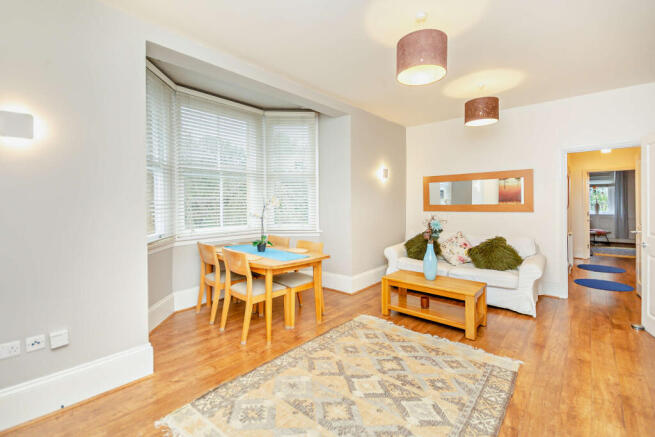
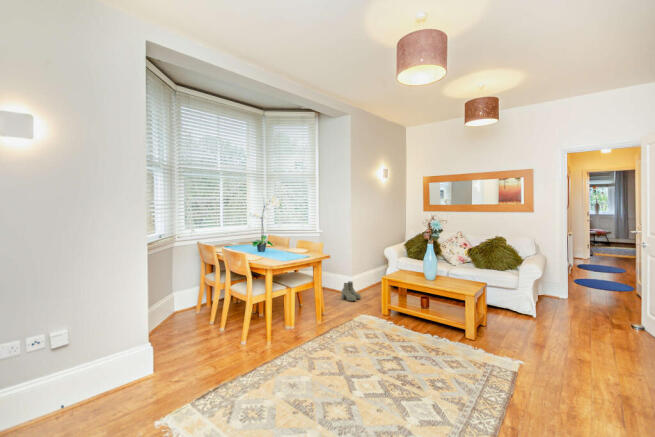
+ boots (350, 290)
